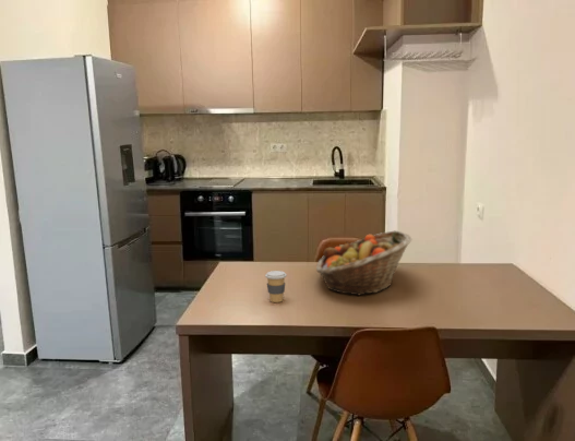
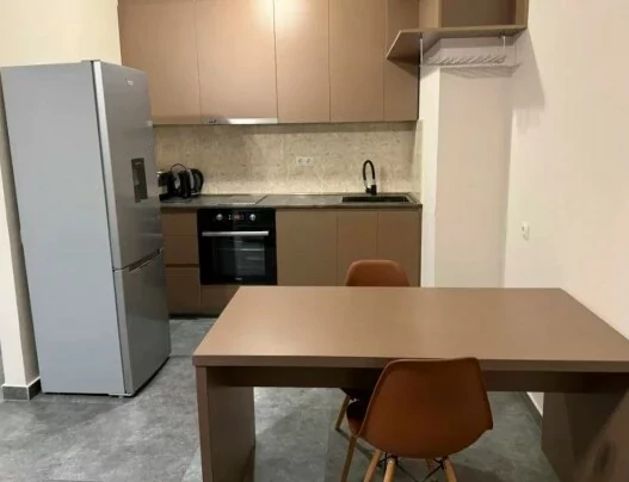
- fruit basket (362, 259)
- coffee cup (276, 286)
